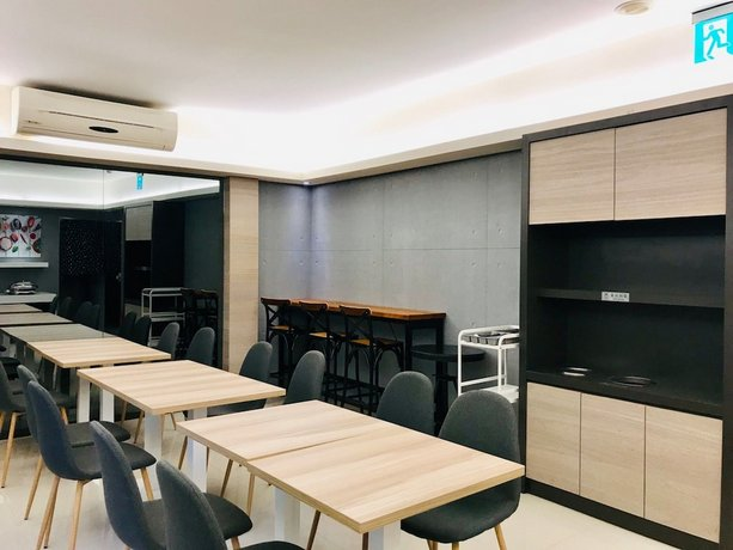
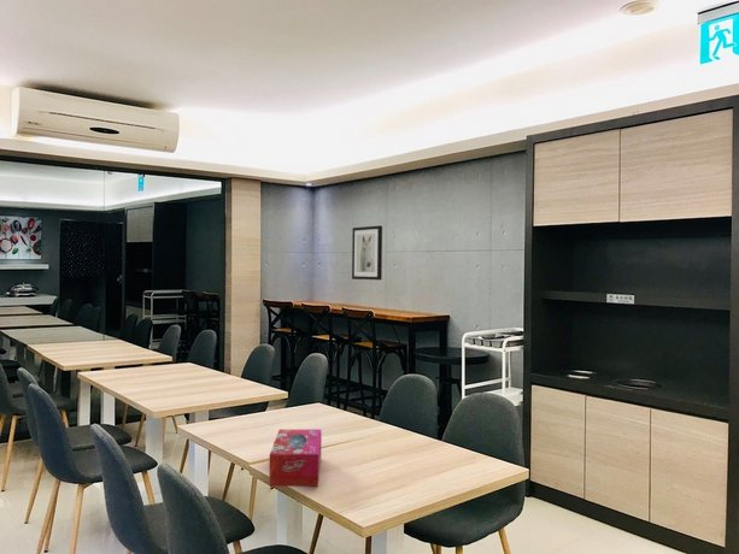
+ wall art (366, 253)
+ tissue box (297, 455)
